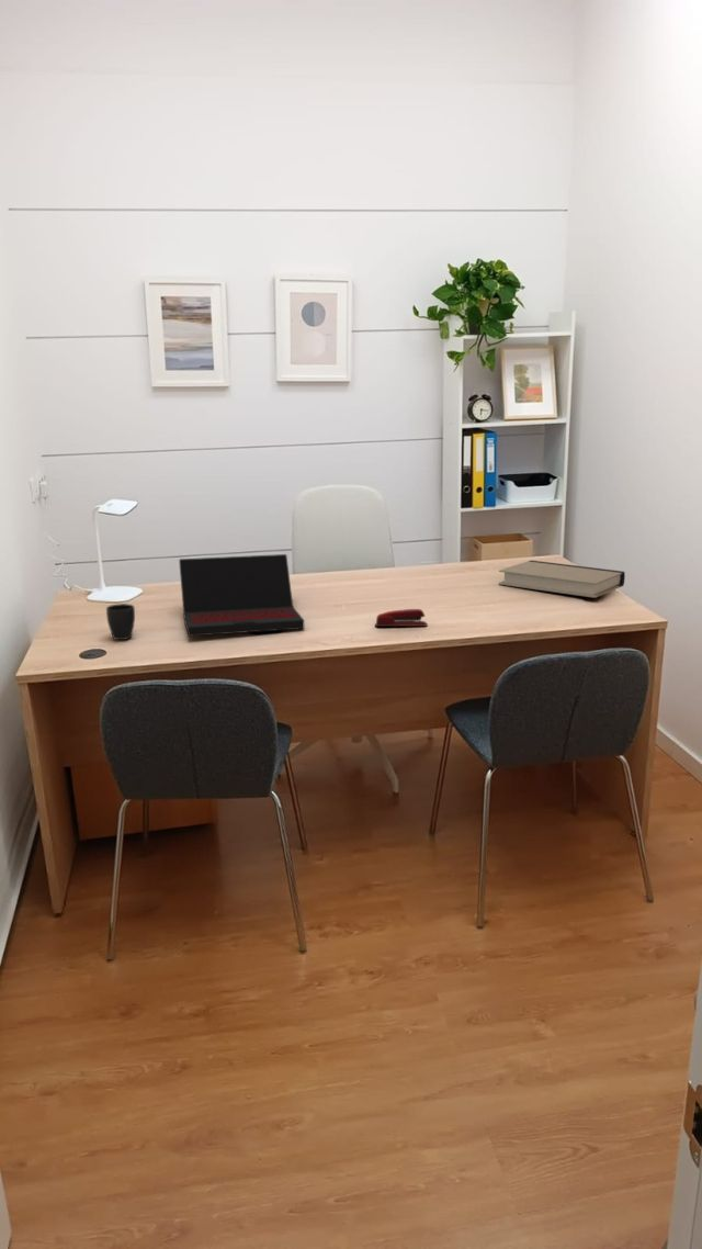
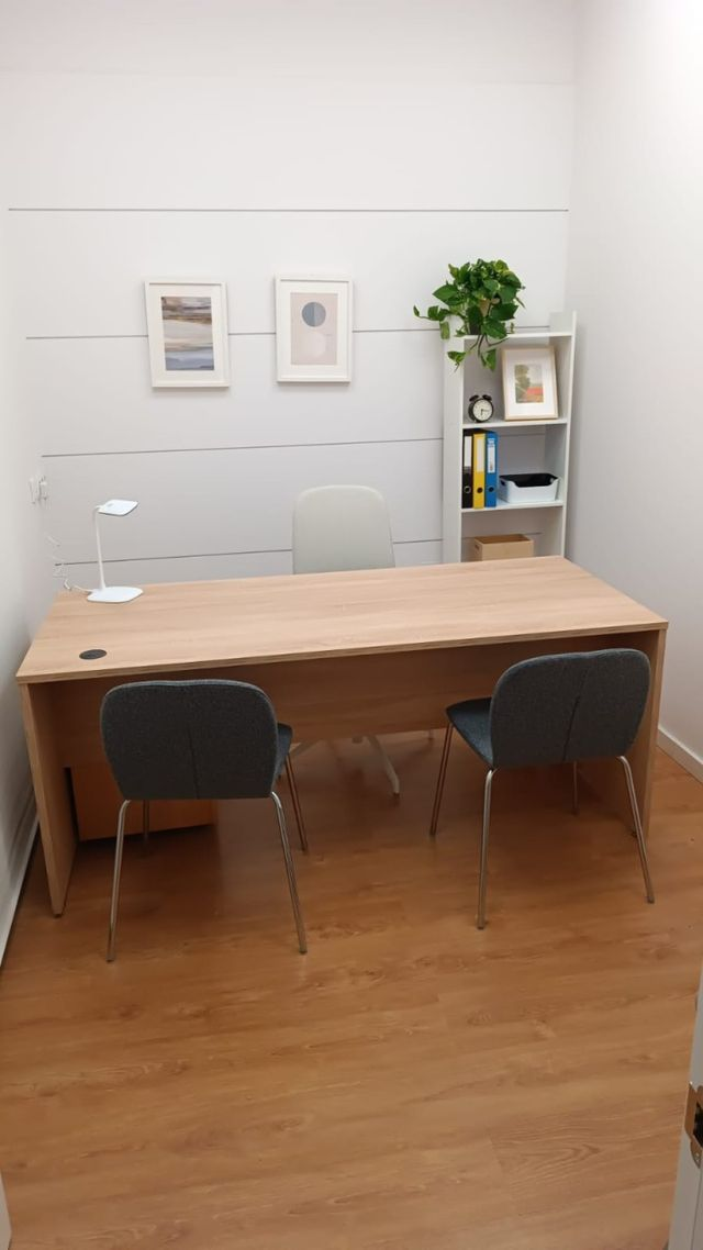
- book (561, 577)
- mug (122, 620)
- laptop (239, 592)
- stapler (400, 617)
